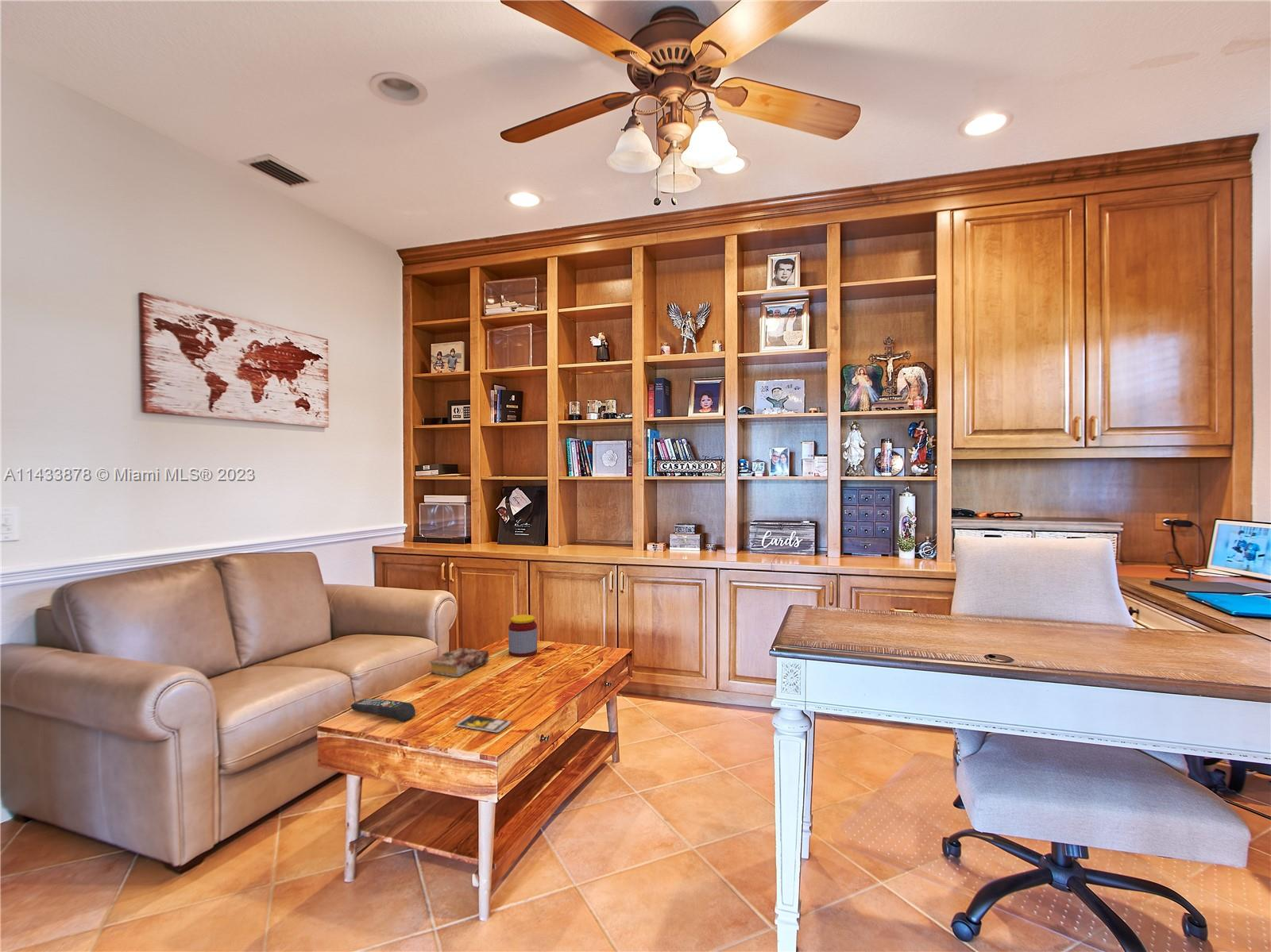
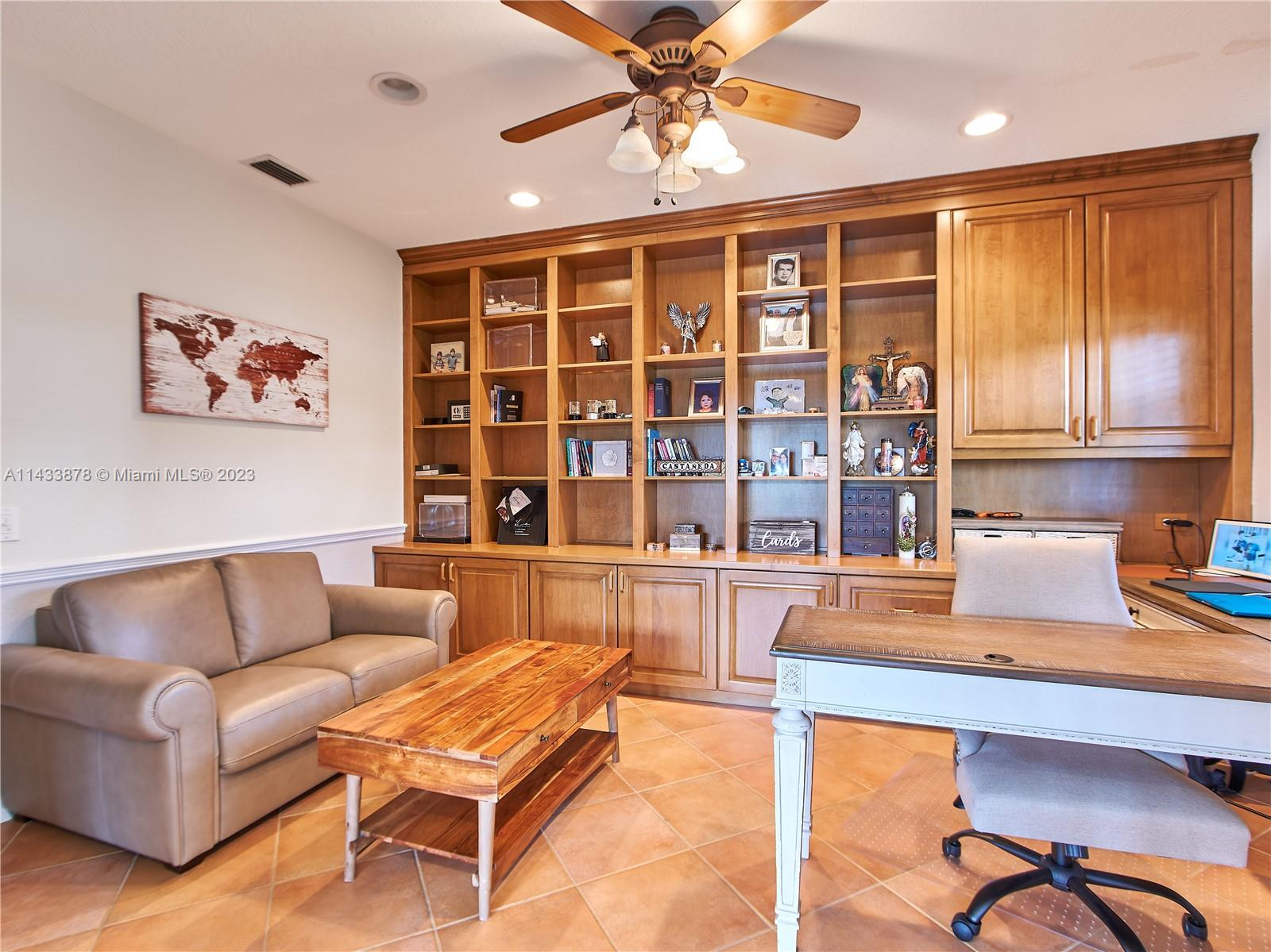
- book (459, 661)
- remote control (383, 707)
- smartphone (483, 723)
- jar (523, 634)
